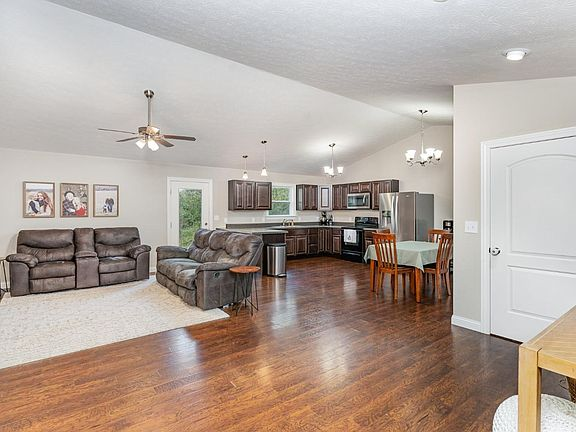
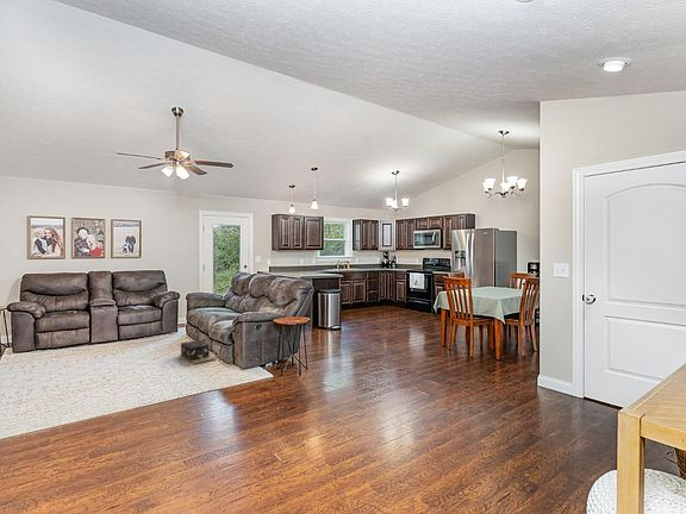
+ suitcase (197, 350)
